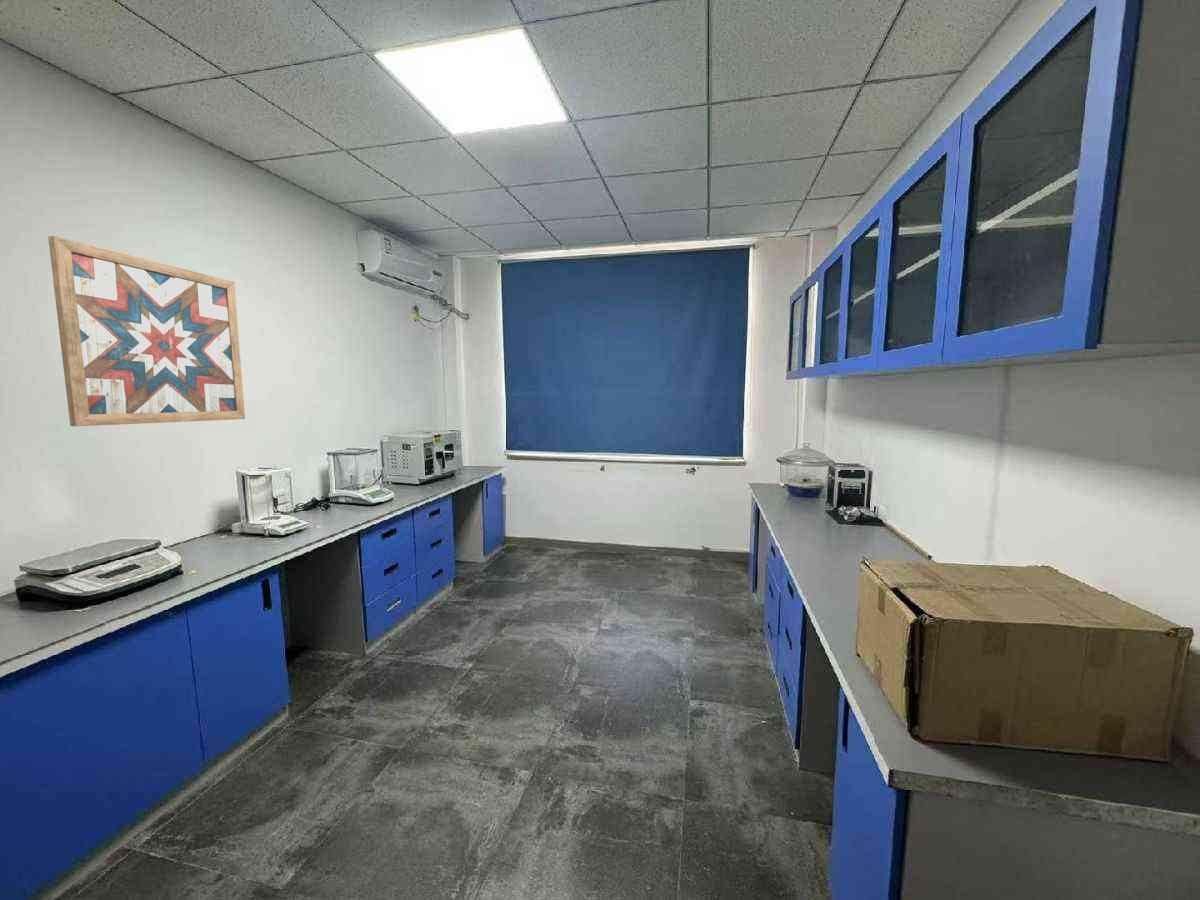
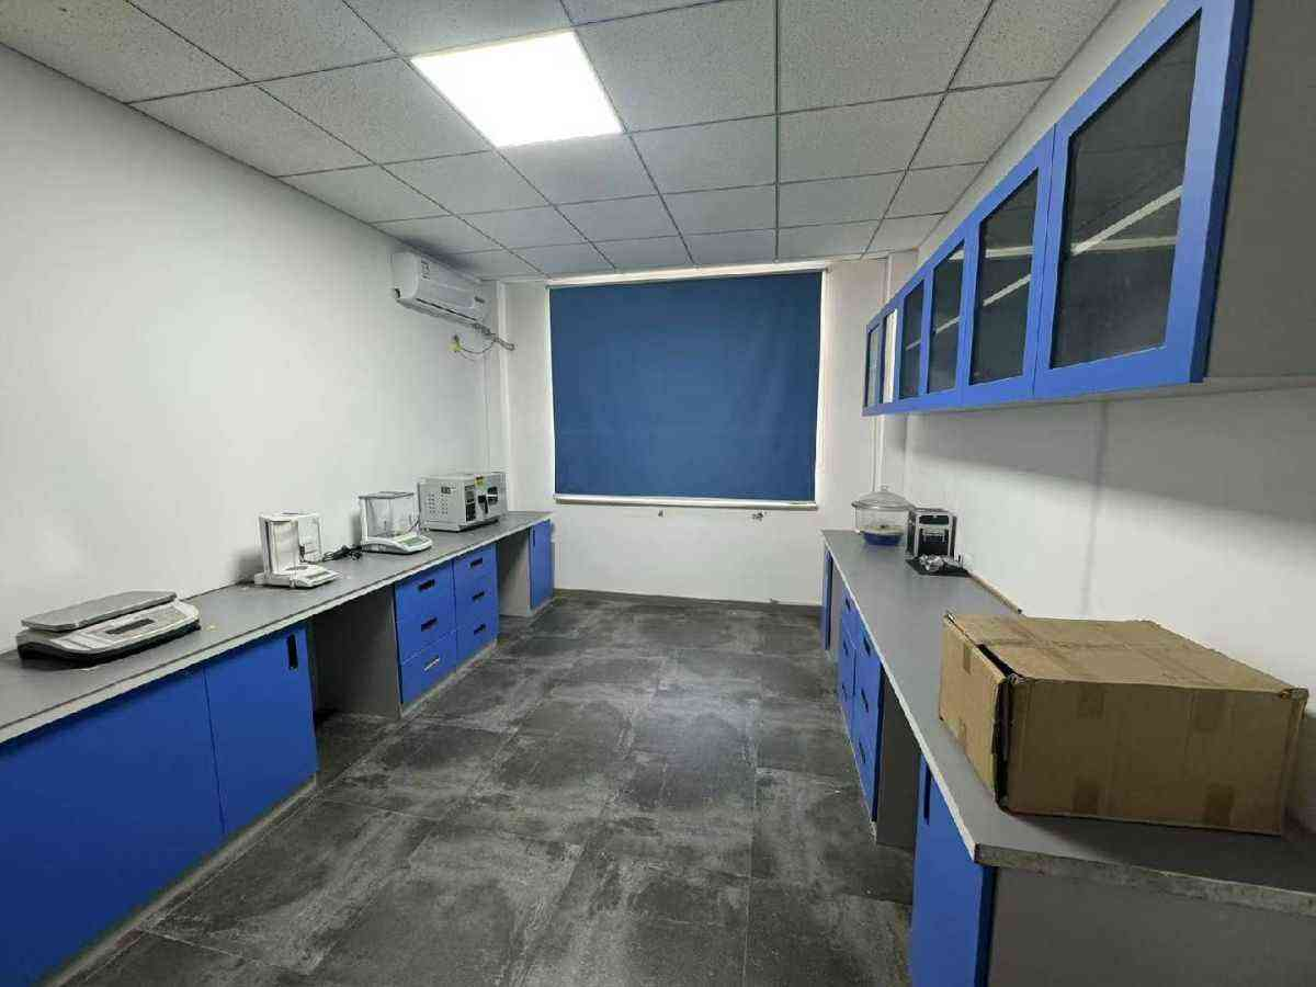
- wall art (164, 343)
